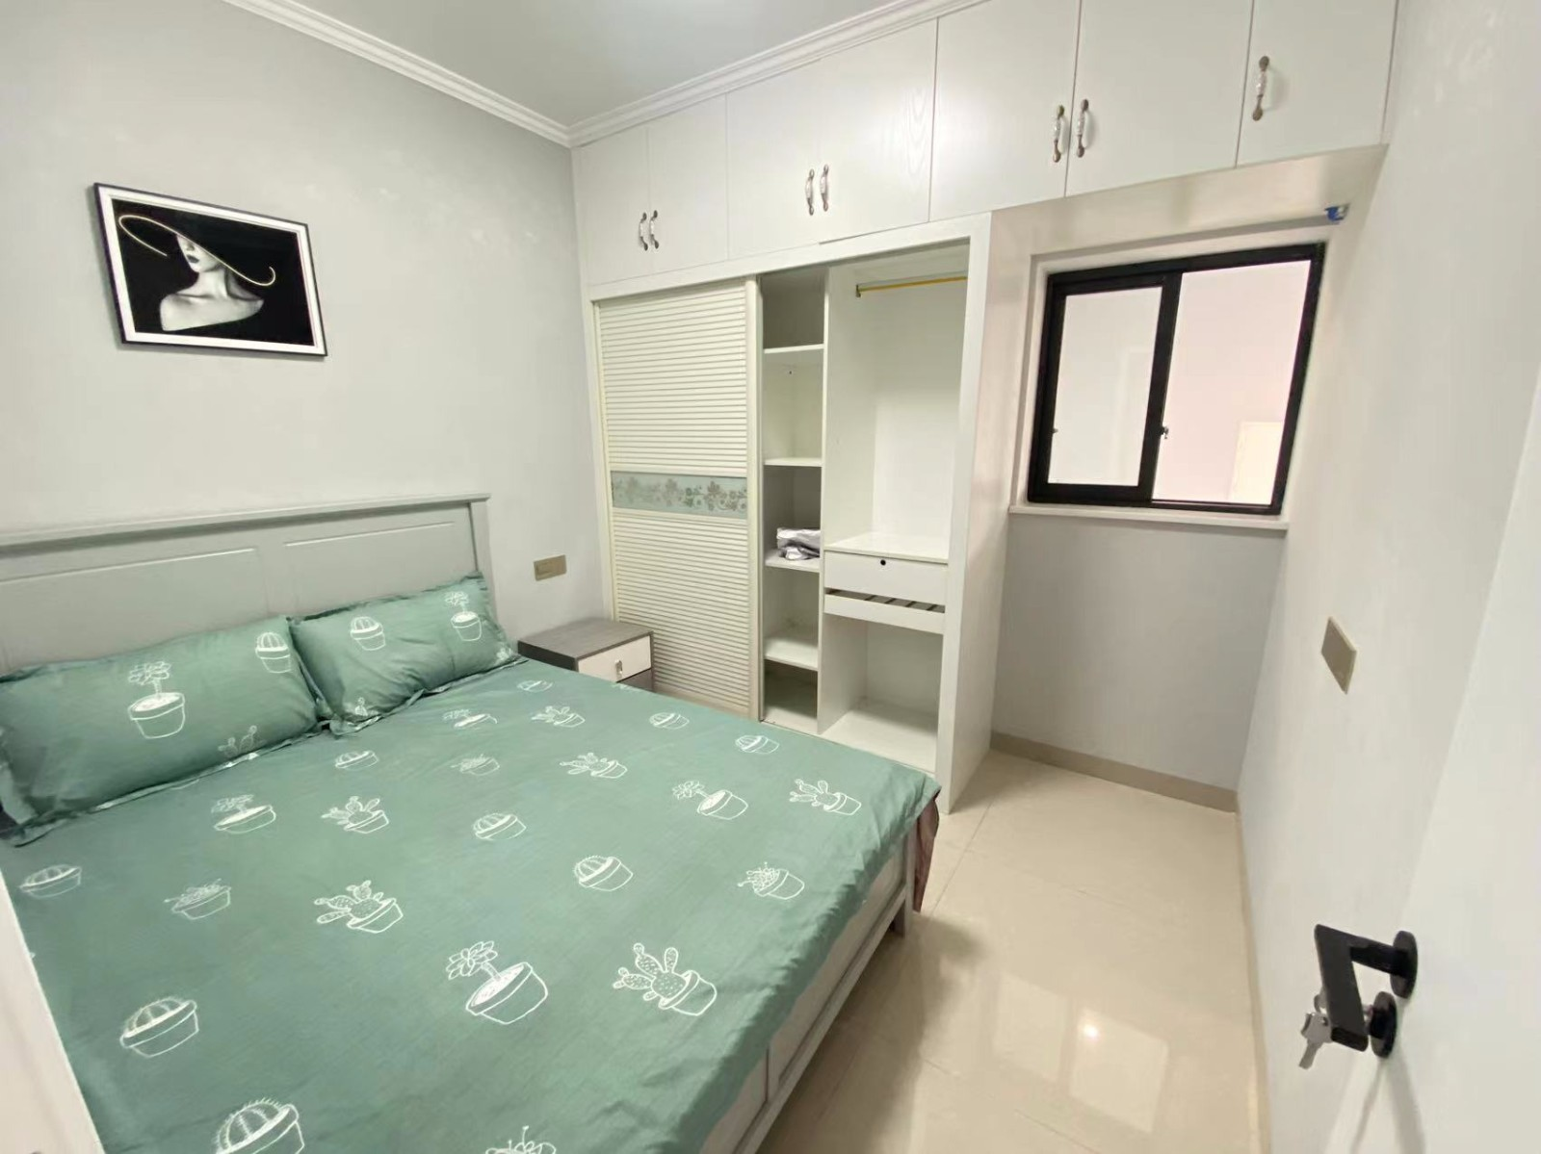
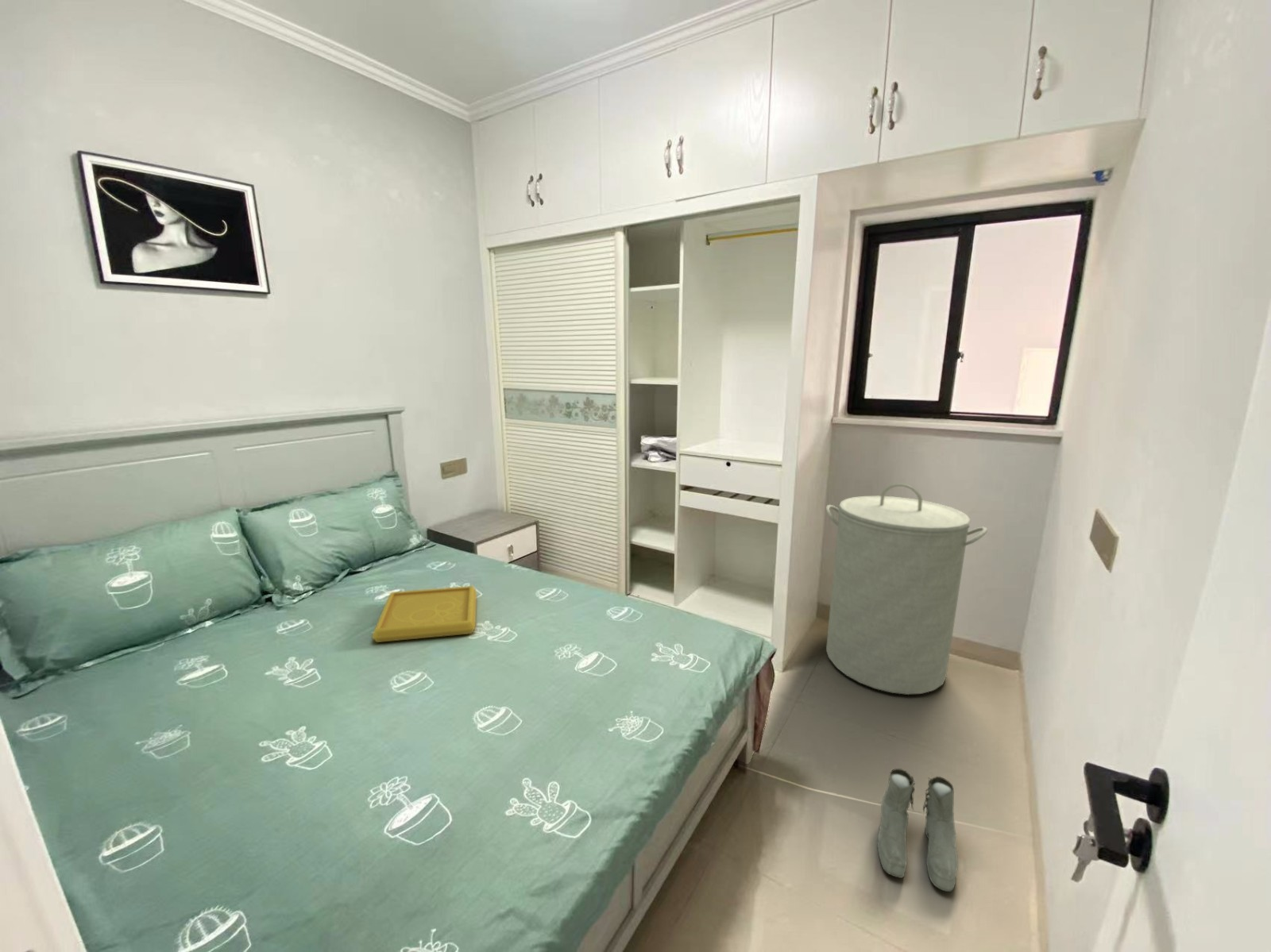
+ laundry hamper (894, 576)
+ serving tray (429, 611)
+ boots (925, 822)
